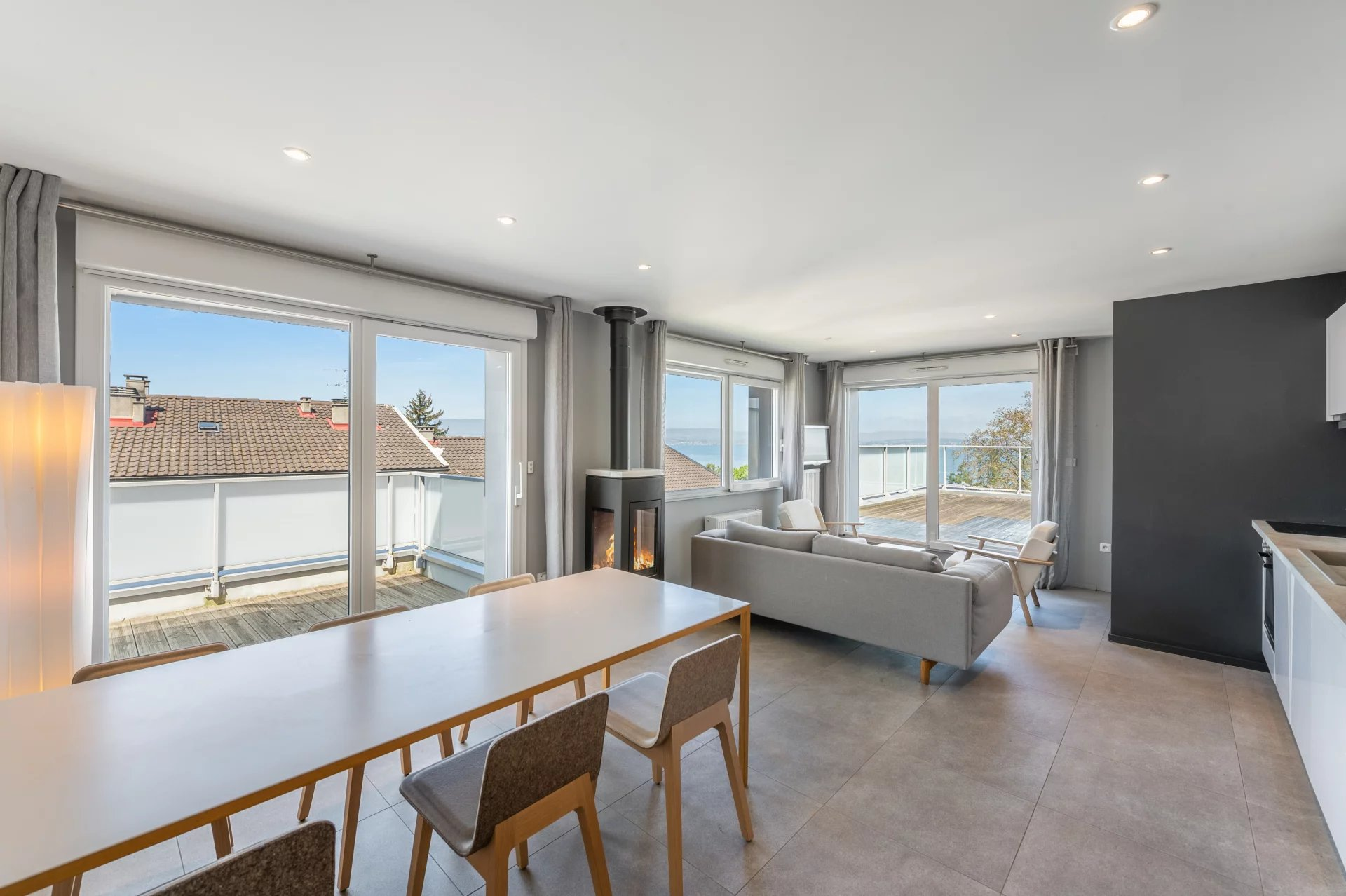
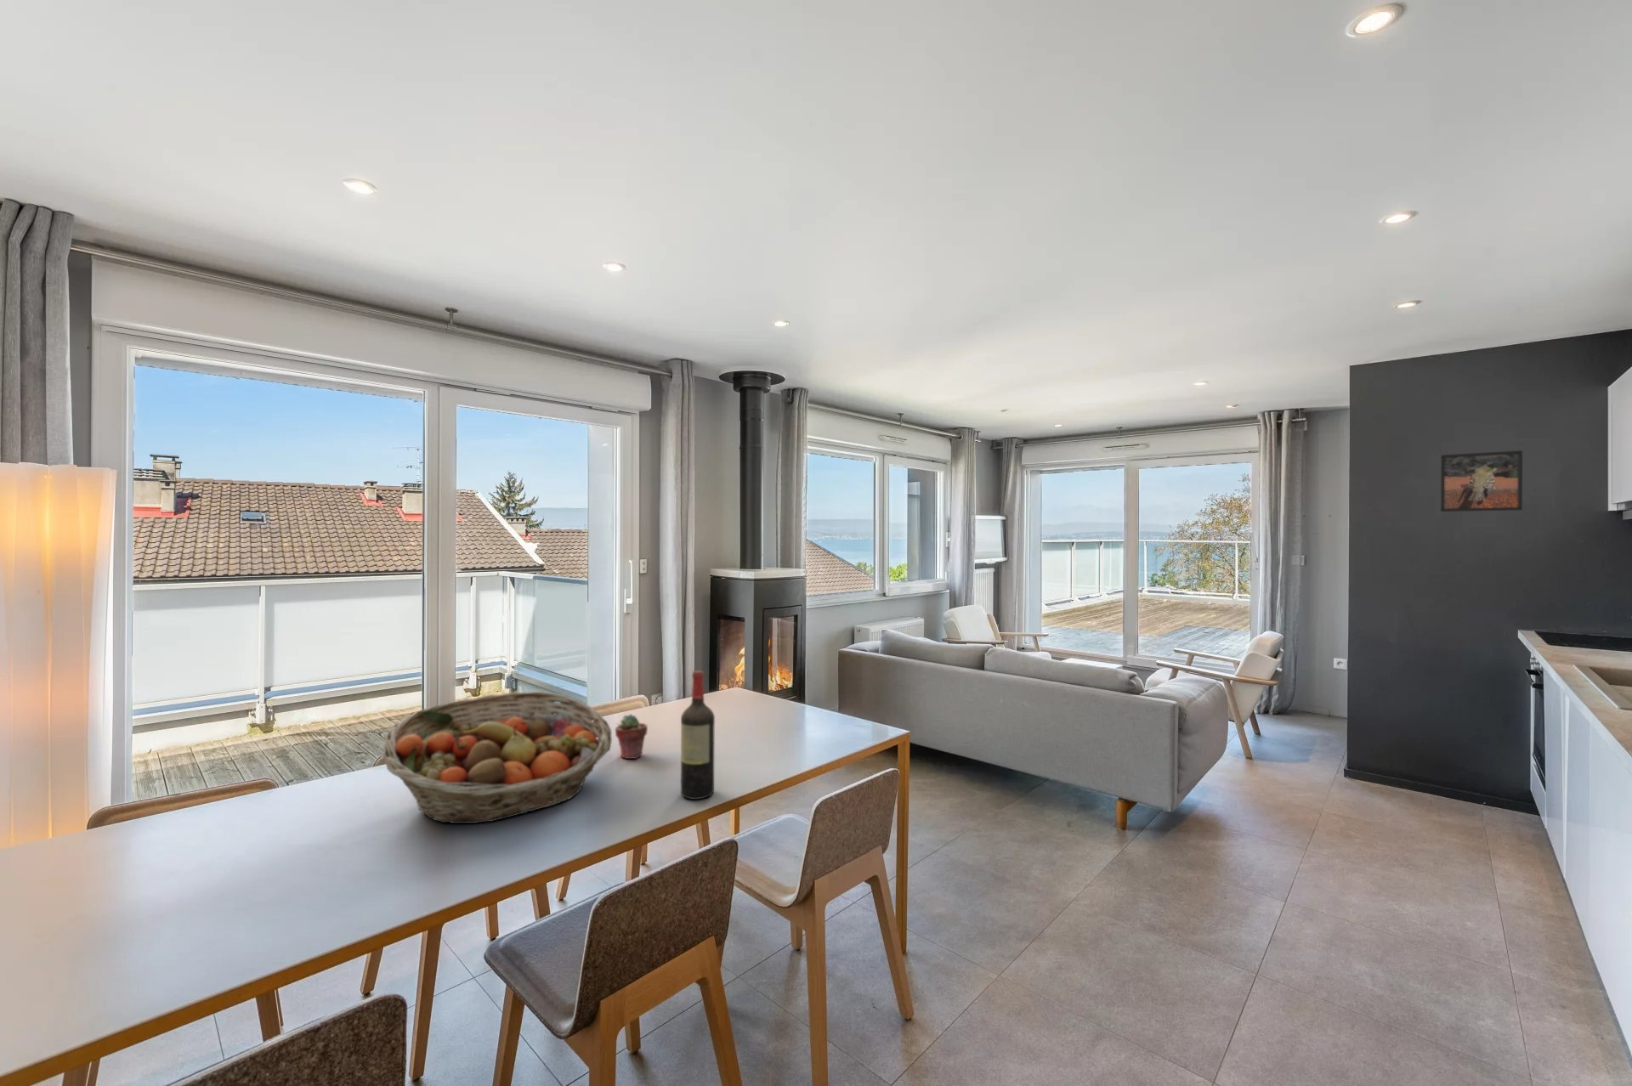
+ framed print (1480, 482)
+ potted succulent (630, 735)
+ fruit basket (504, 751)
+ wine bottle (697, 732)
